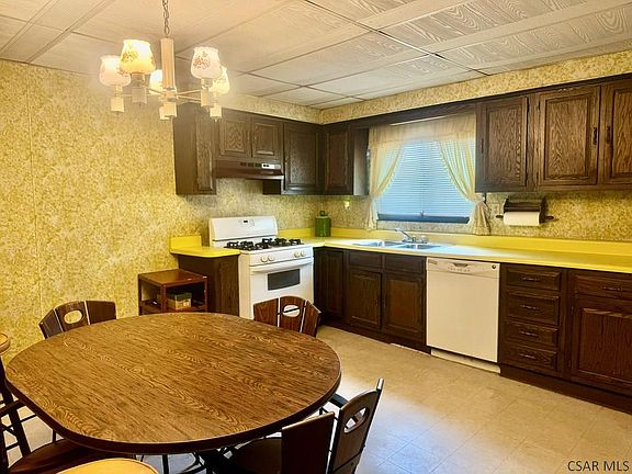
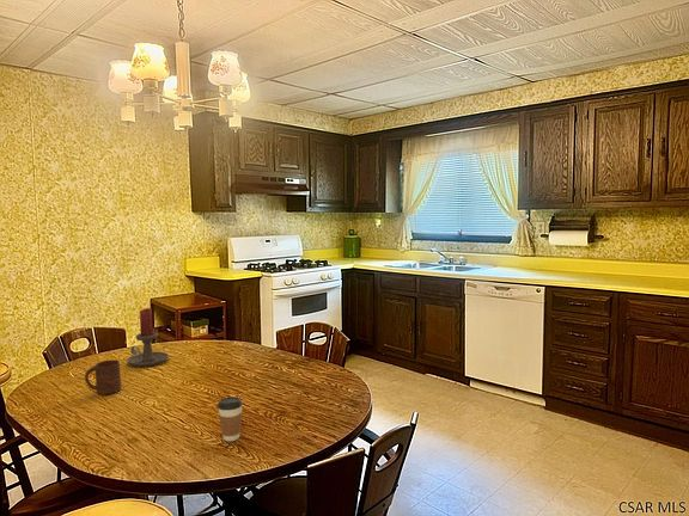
+ coffee cup (230, 418)
+ candle holder (144, 334)
+ cup (104, 377)
